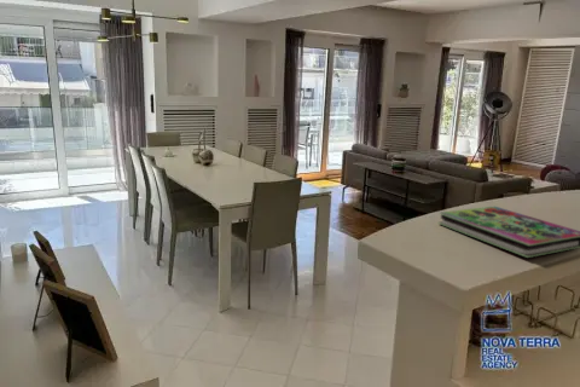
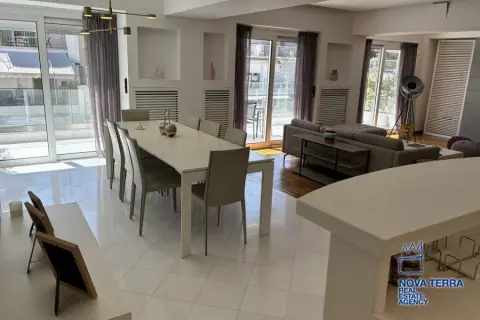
- book (509, 227)
